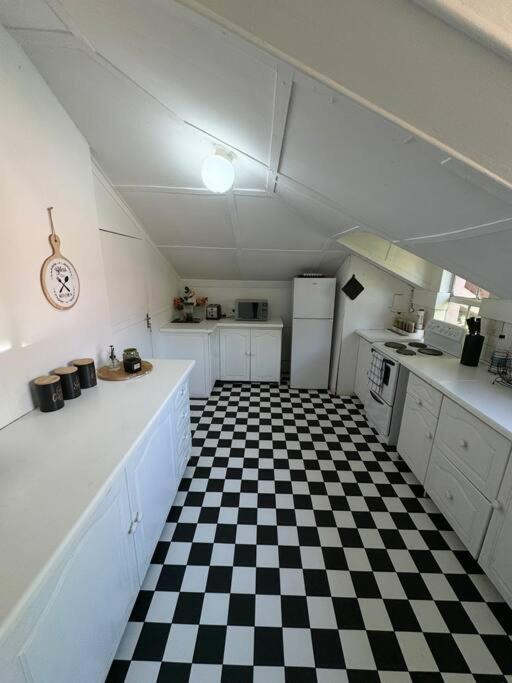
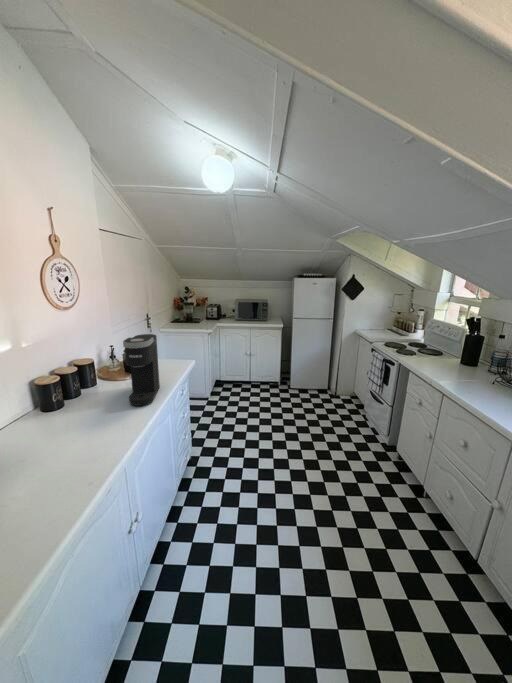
+ coffee maker (143, 366)
